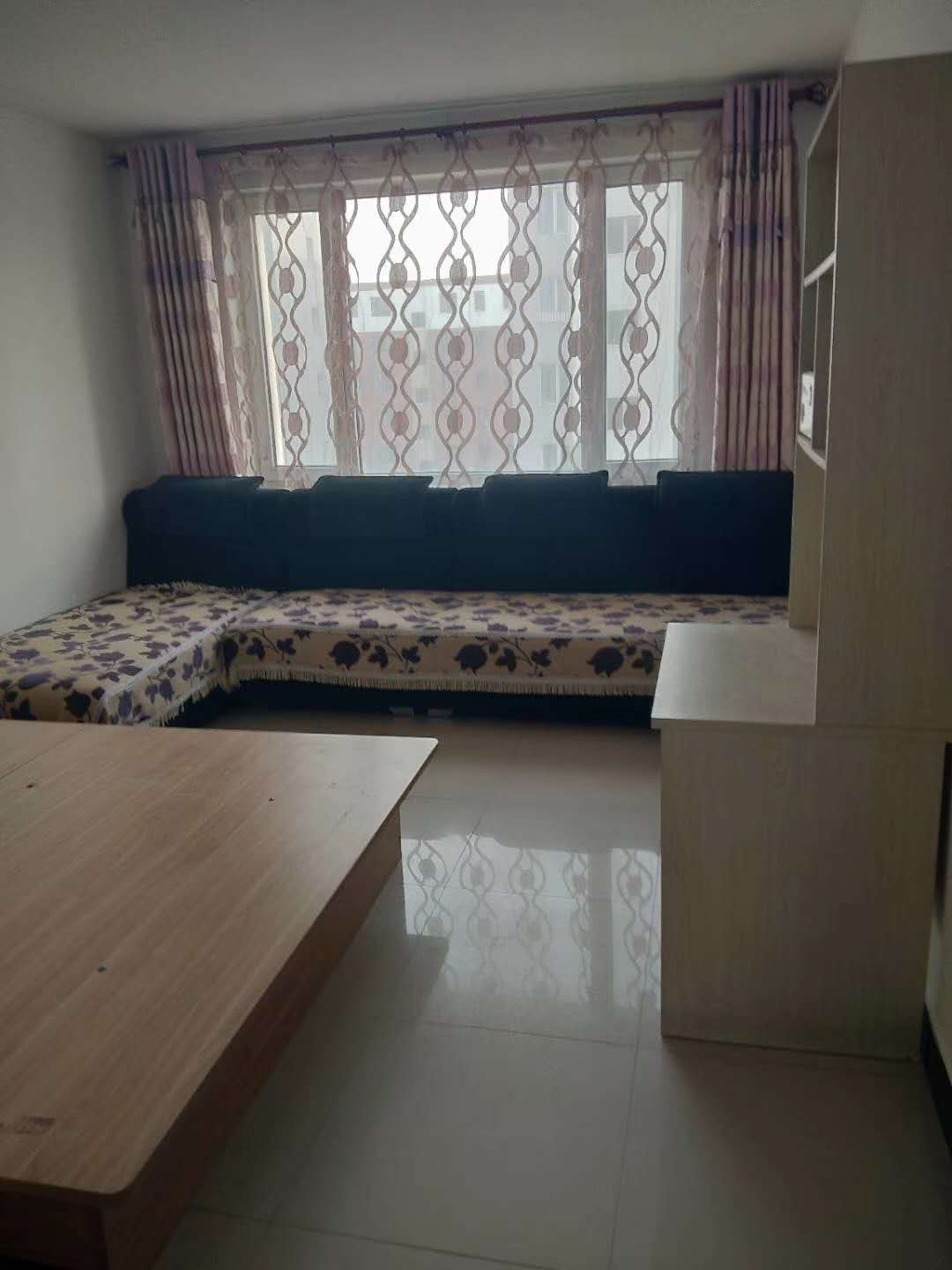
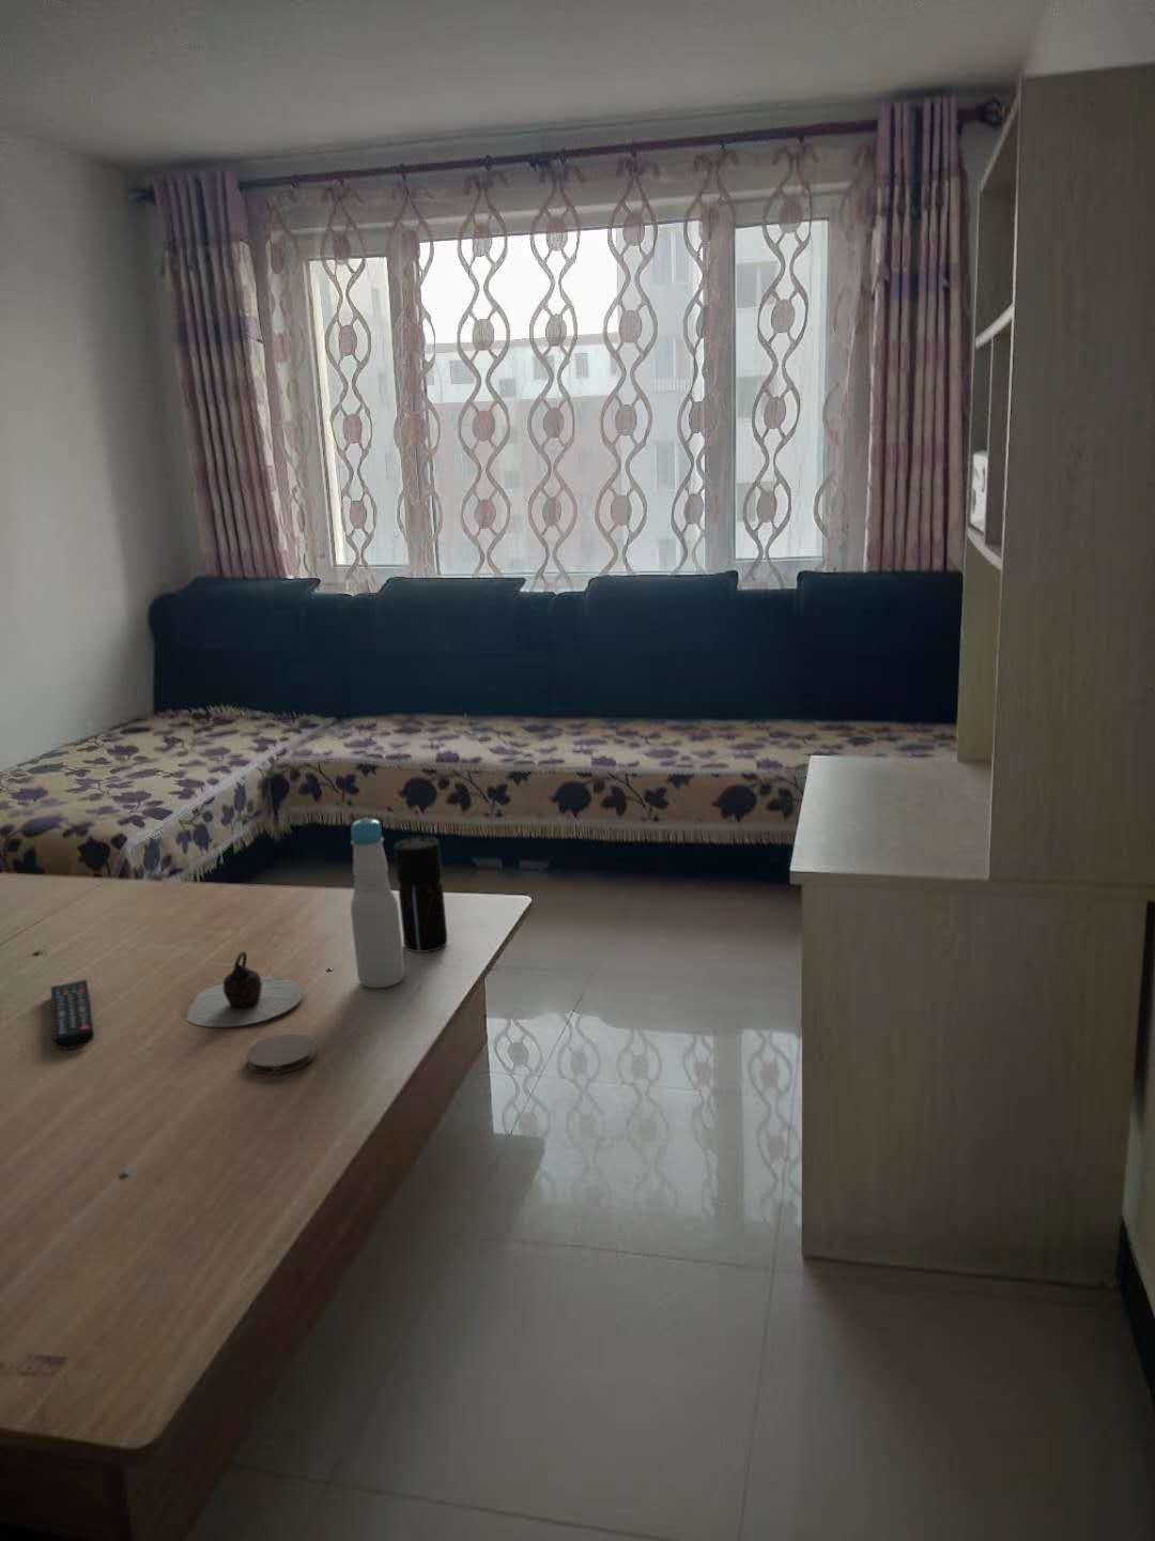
+ bottle (374, 902)
+ teapot (239, 977)
+ coaster (280, 1053)
+ remote control (72, 1012)
+ pepper grinder (420, 893)
